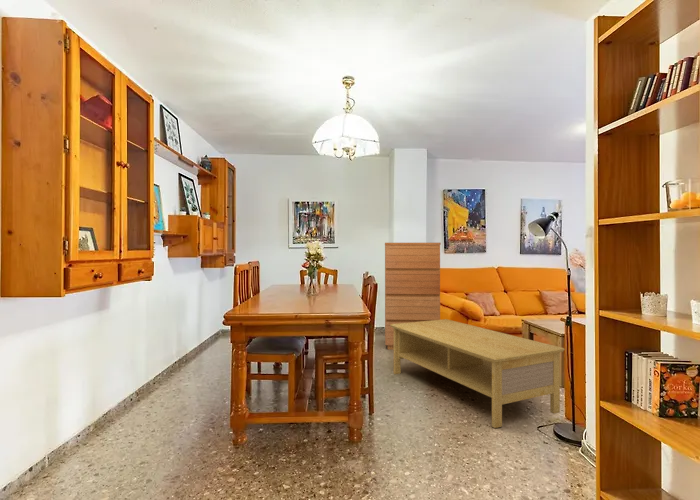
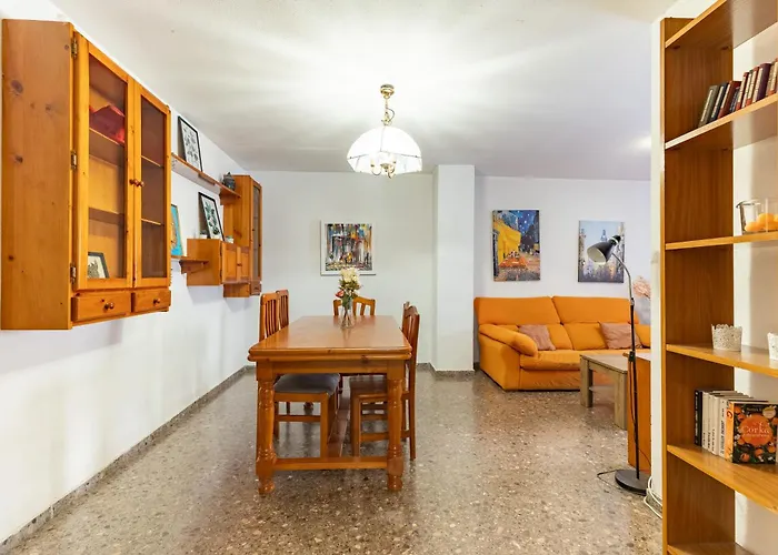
- coffee table (465, 362)
- dresser (411, 294)
